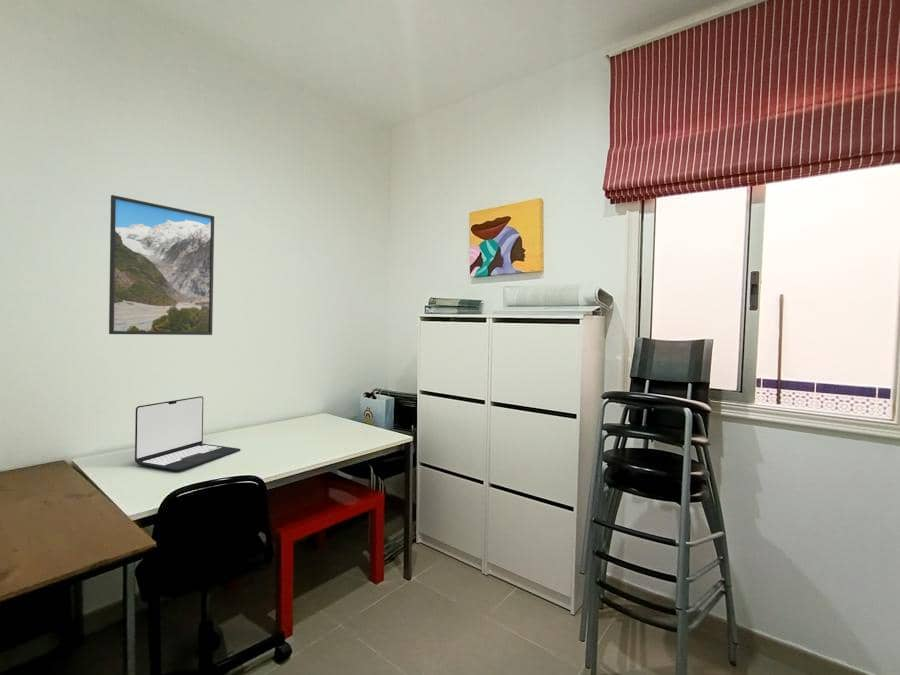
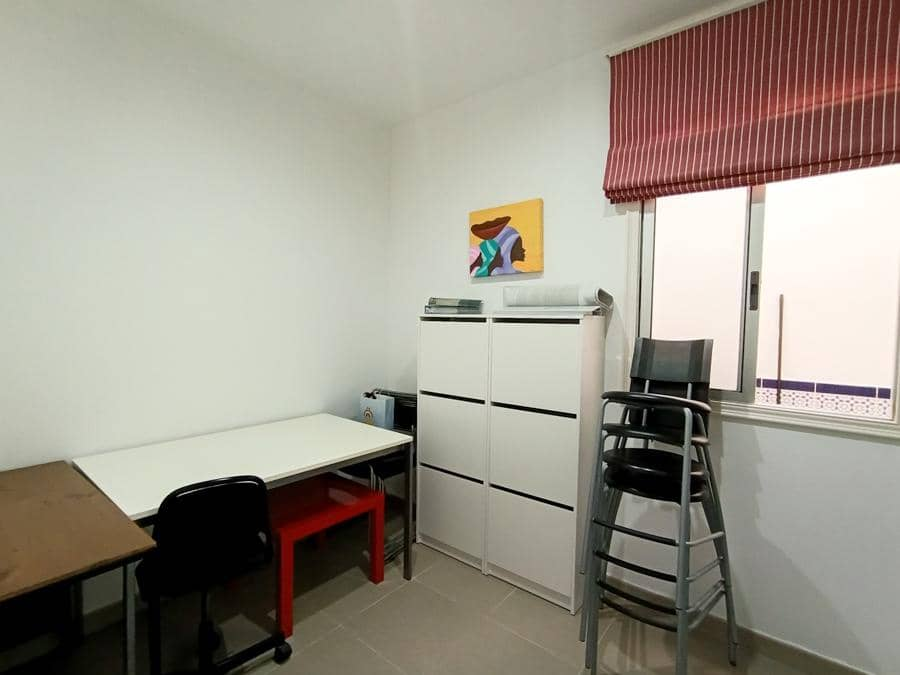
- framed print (165, 270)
- laptop (191, 430)
